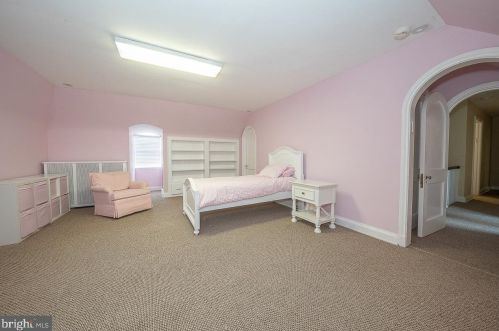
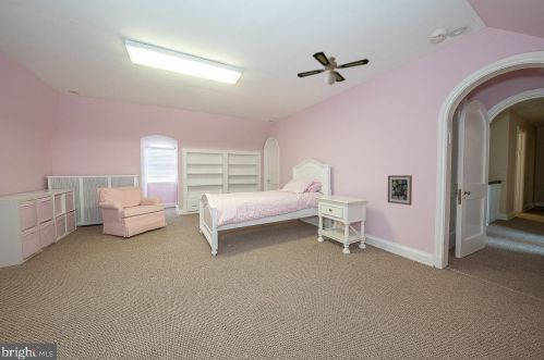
+ wall art (399, 189)
+ ceiling fan (330, 72)
